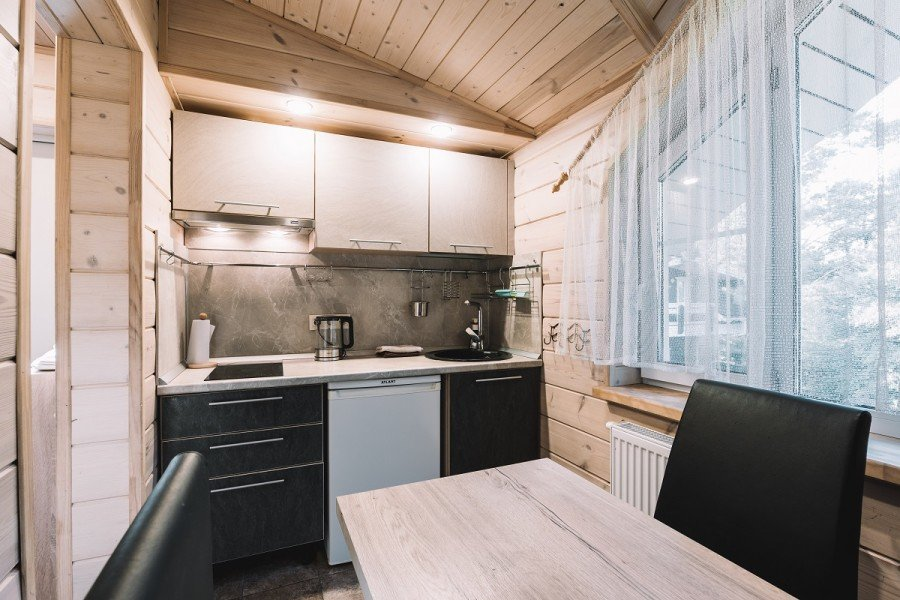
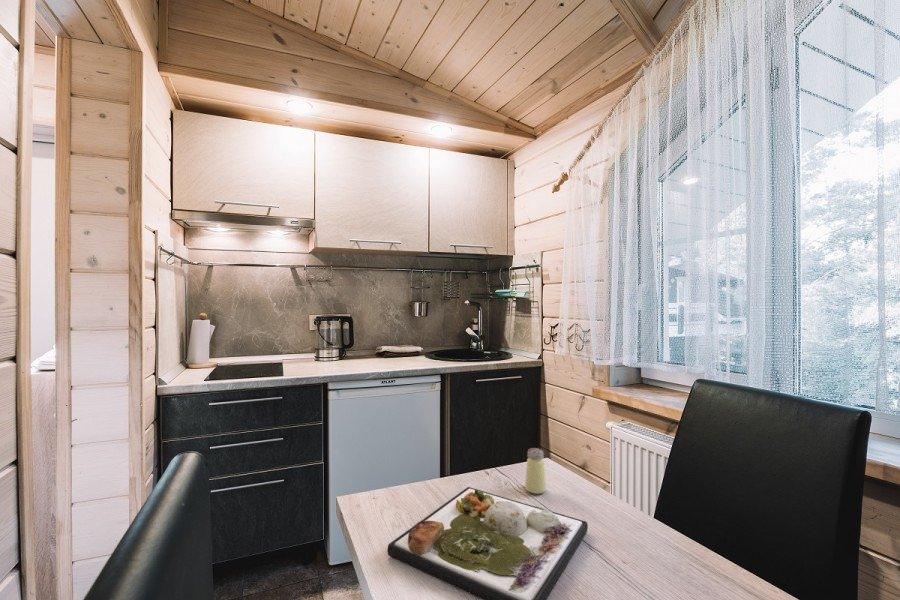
+ saltshaker (535, 469)
+ dinner plate (492, 530)
